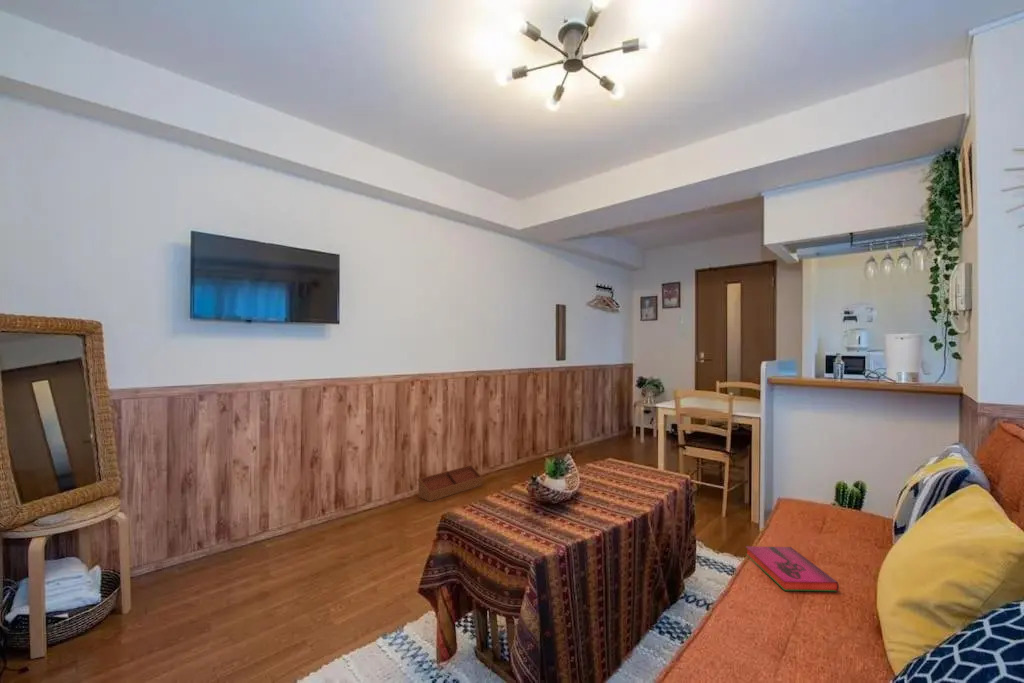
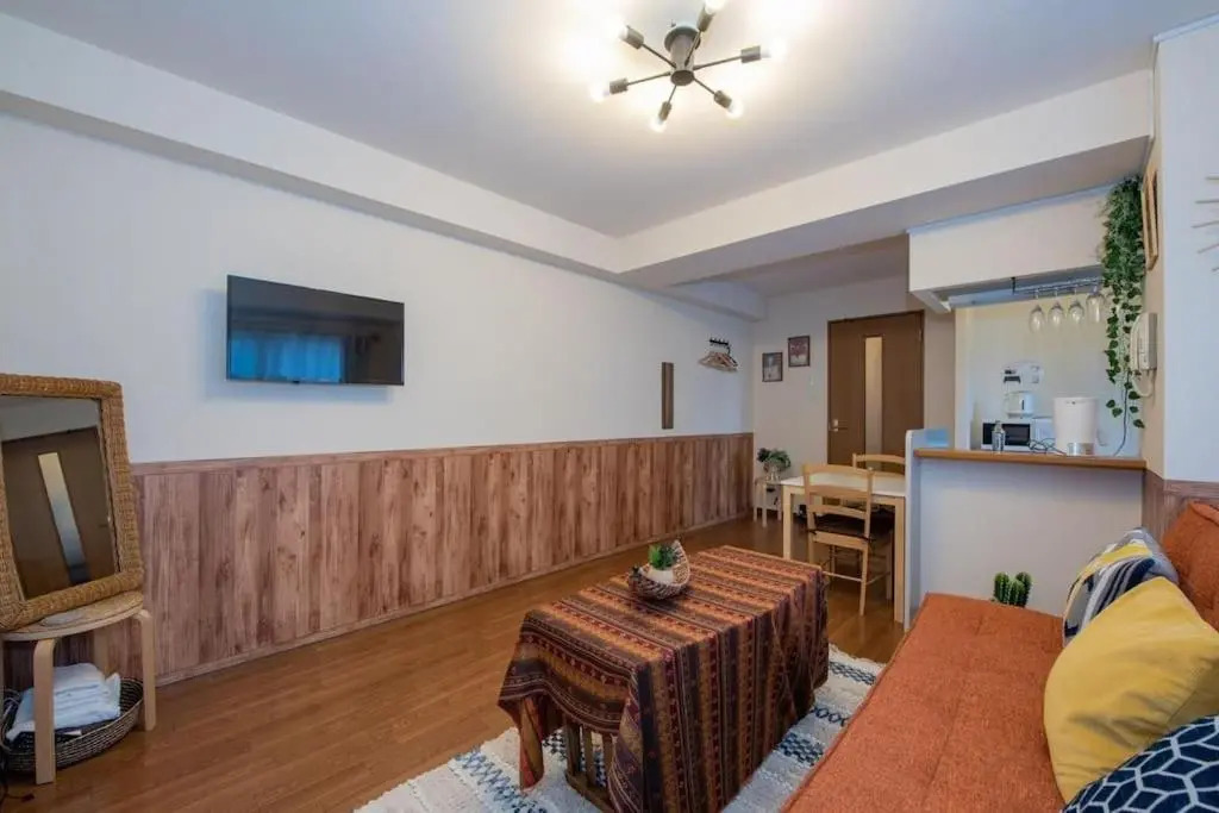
- hardback book (788, 567)
- storage bin (451, 482)
